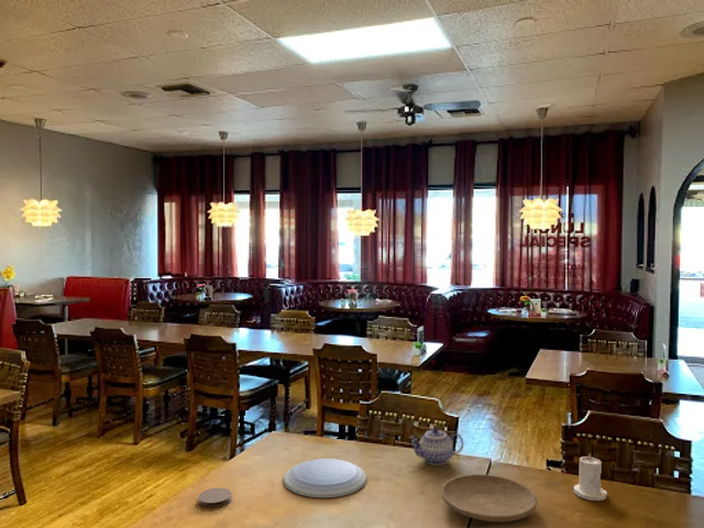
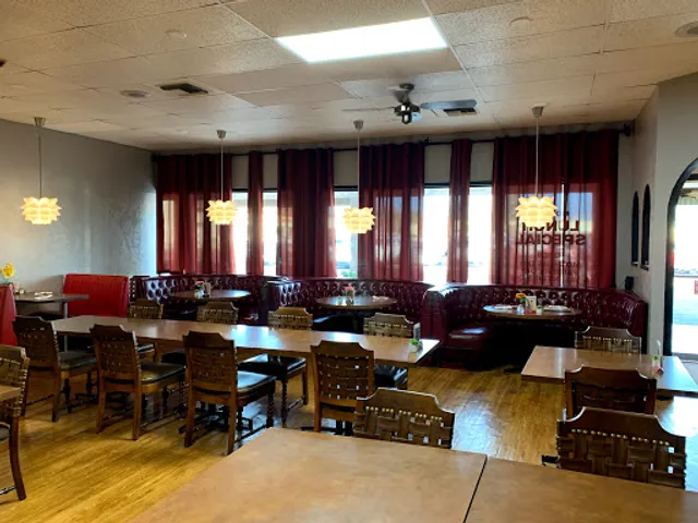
- teapot (436, 443)
- plate (324, 473)
- coaster (215, 497)
- candle (590, 474)
- plate (487, 501)
